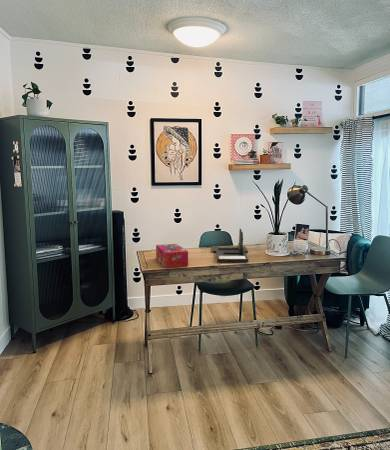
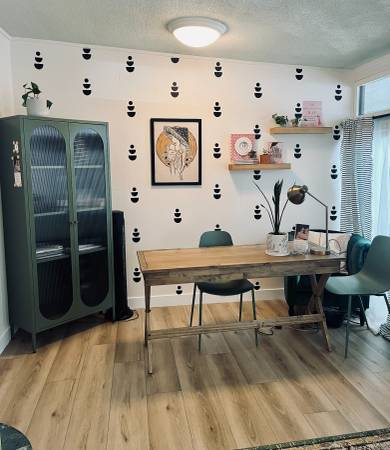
- tissue box (171, 255)
- desk organizer (230, 246)
